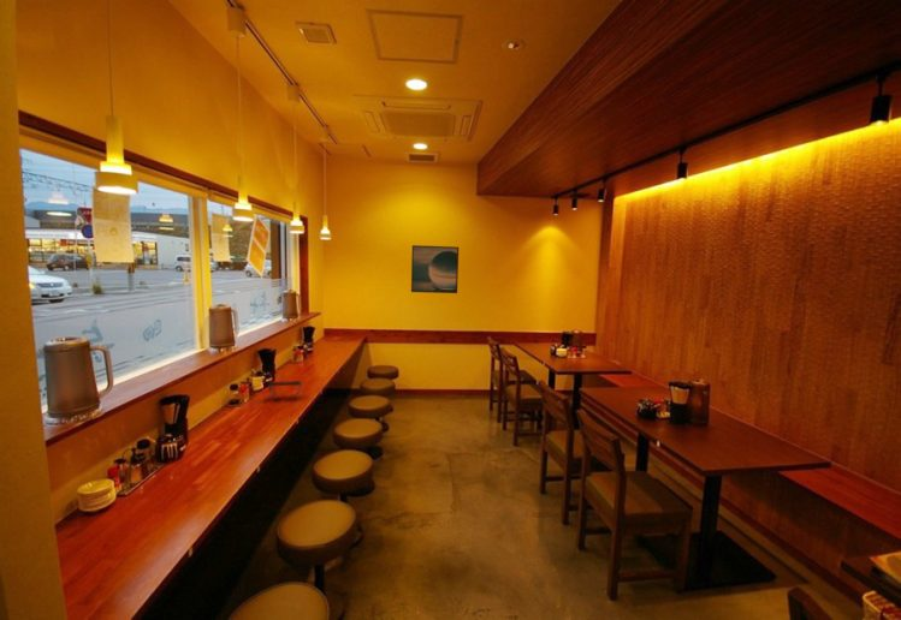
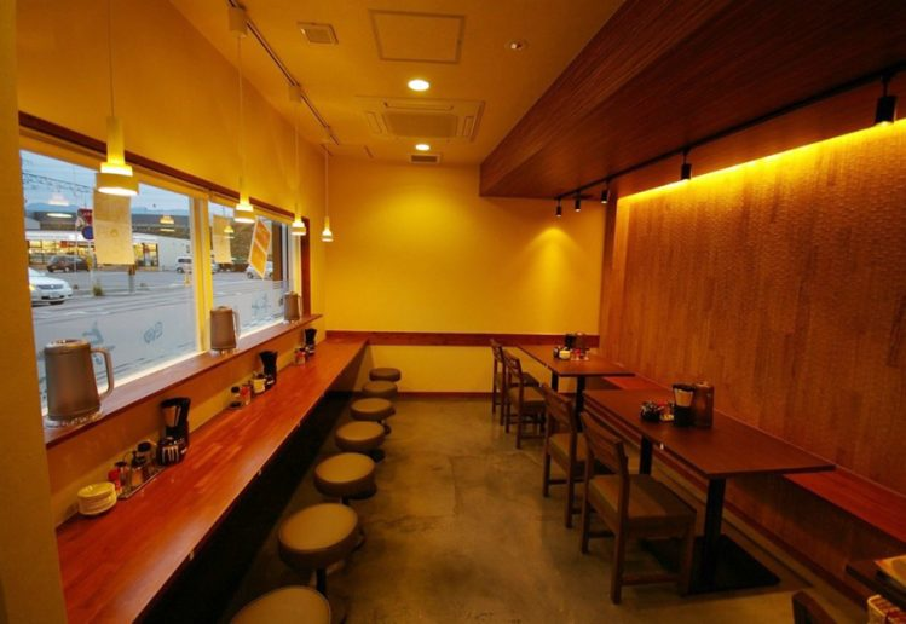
- napkin holder (285, 384)
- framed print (434, 269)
